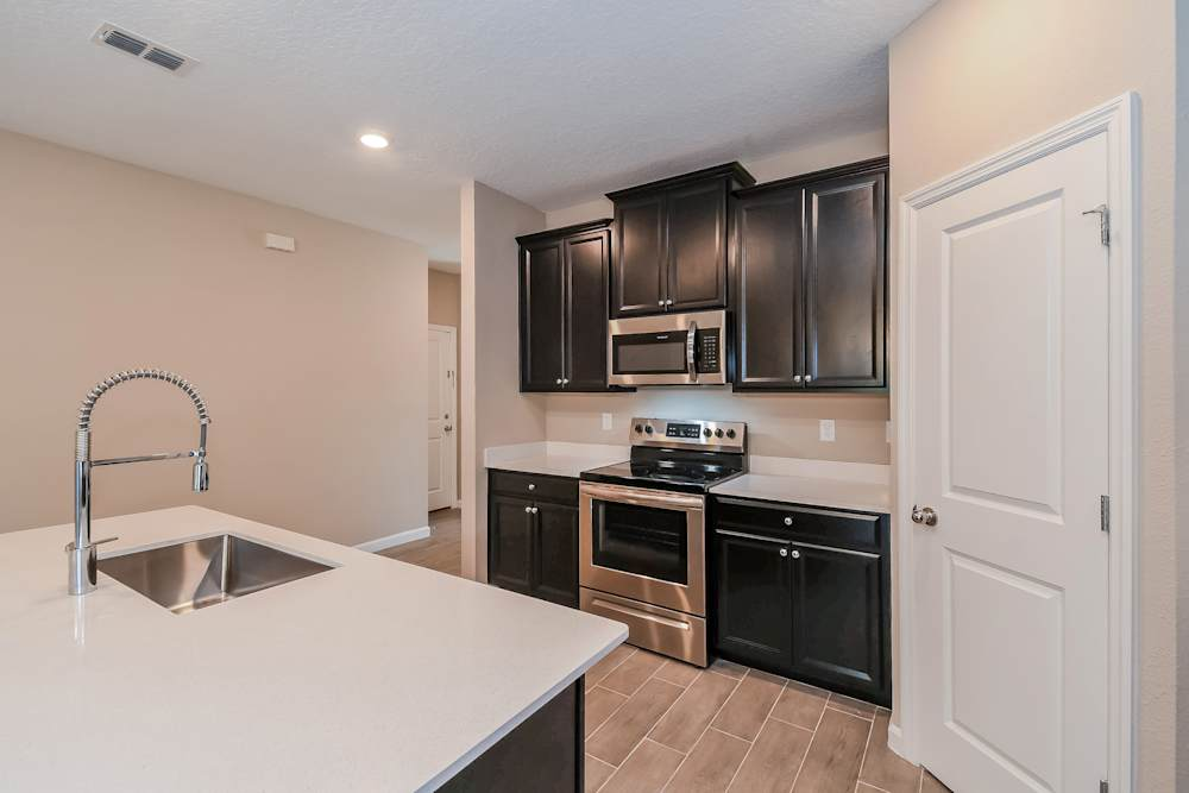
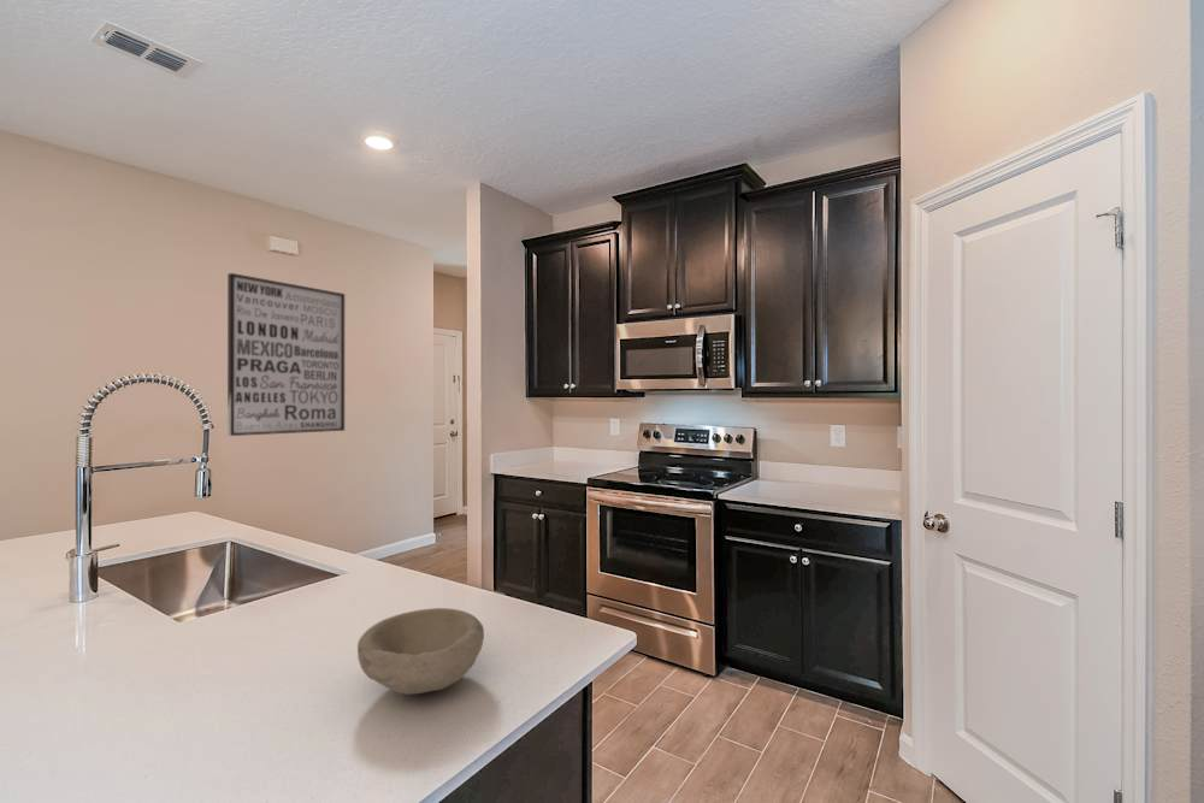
+ bowl (423, 656)
+ wall art (290, 359)
